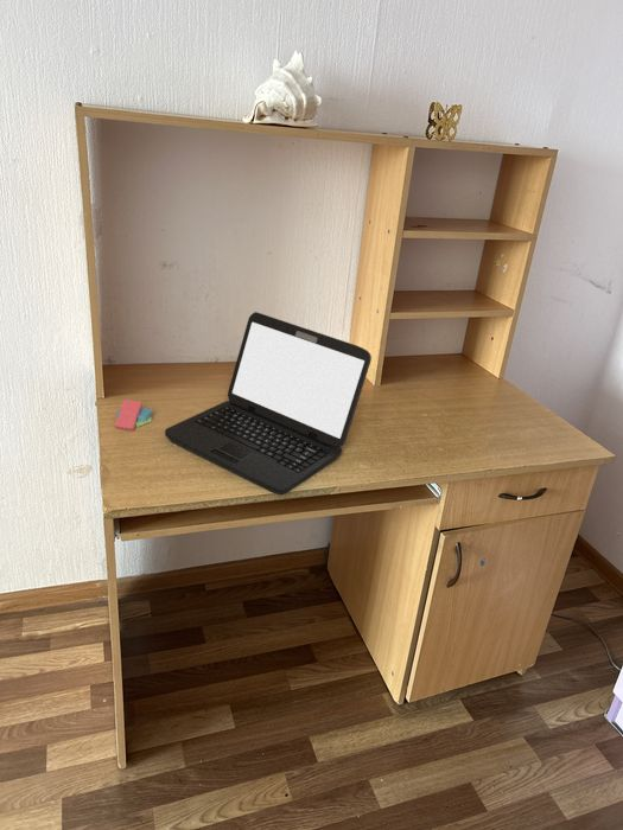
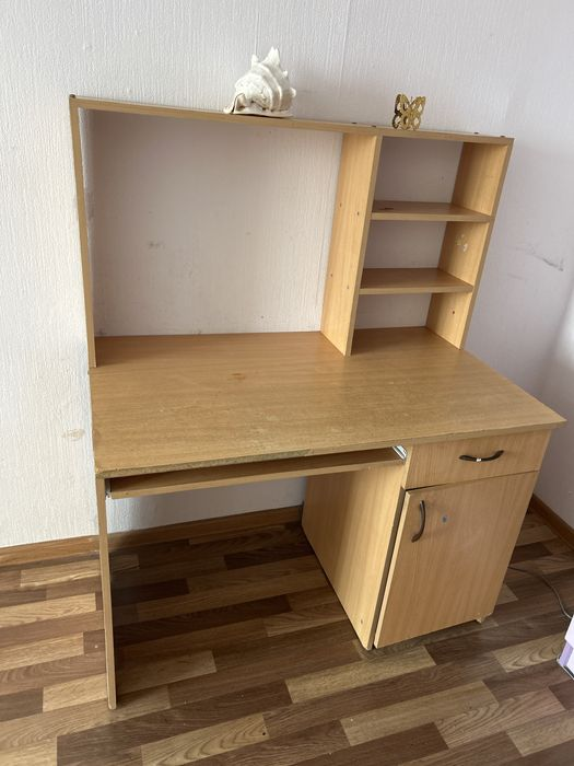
- sticky notes (131, 411)
- laptop (265, 396)
